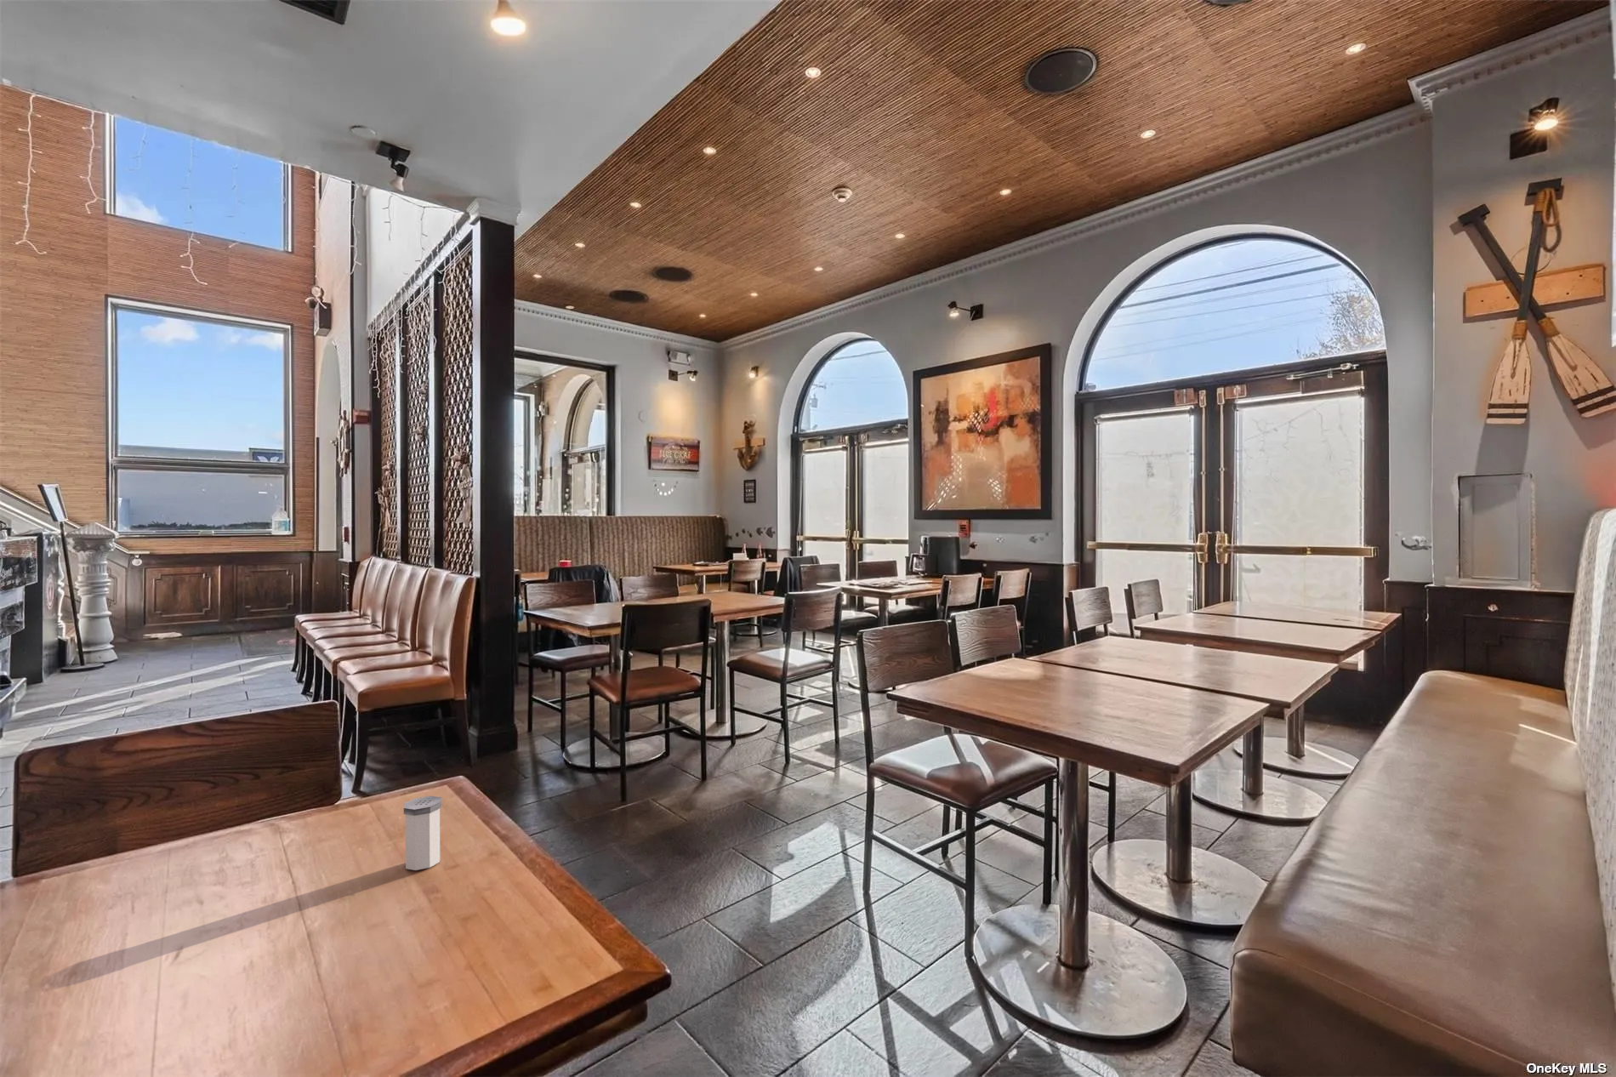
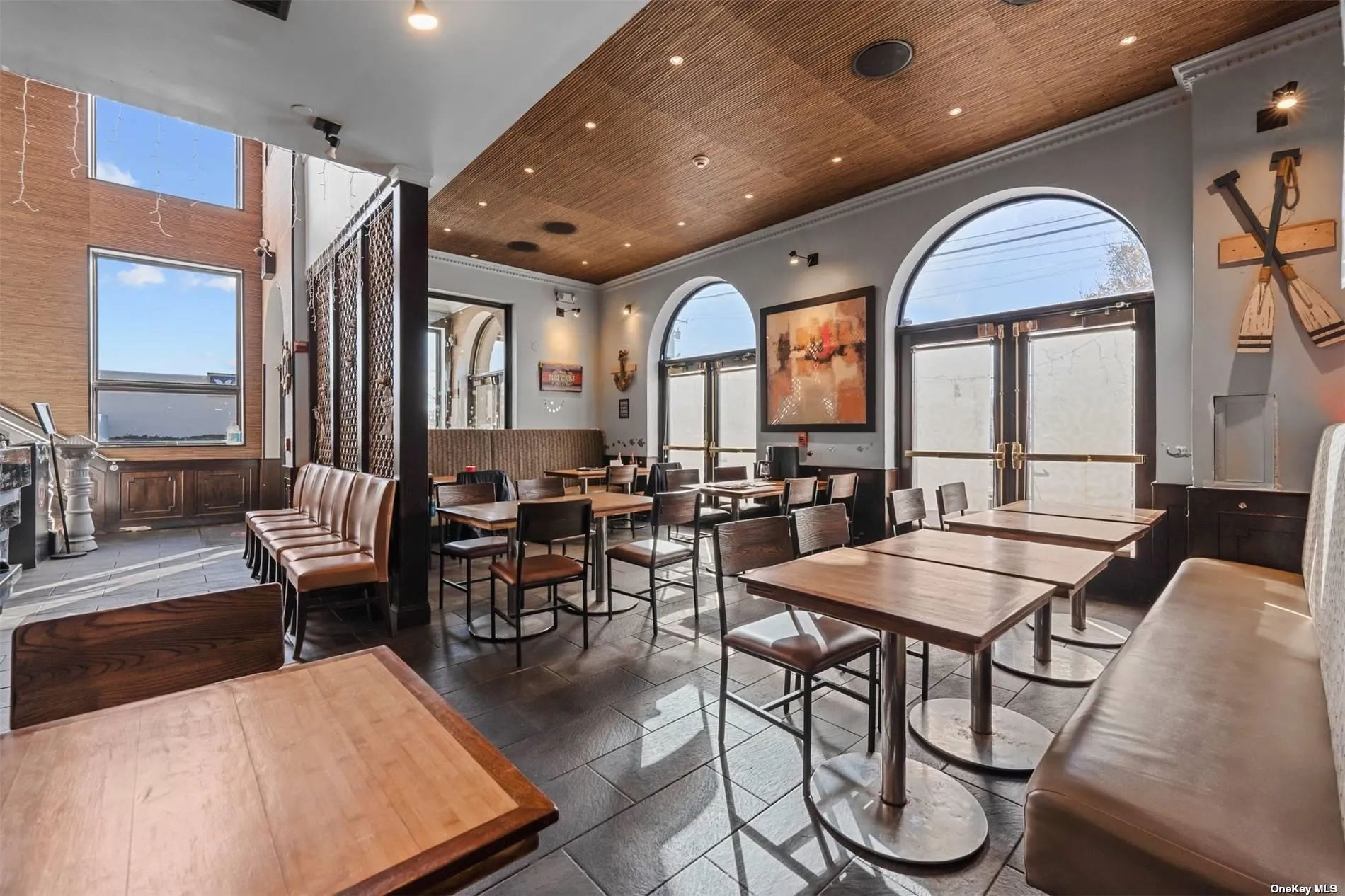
- salt shaker (423, 832)
